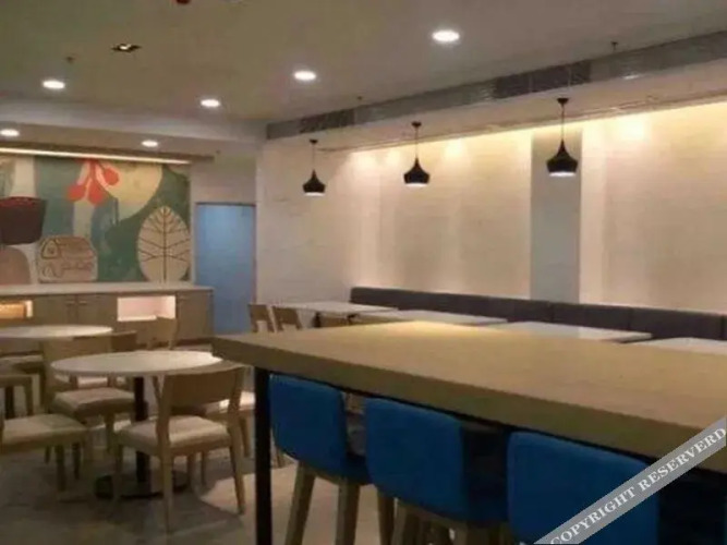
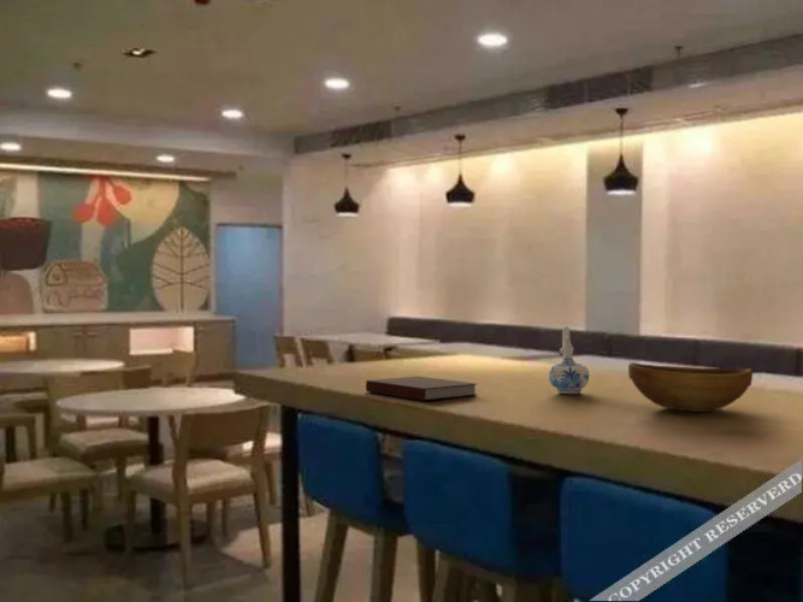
+ ceramic pitcher (568, 359)
+ notebook (420, 386)
+ bowl (689, 386)
